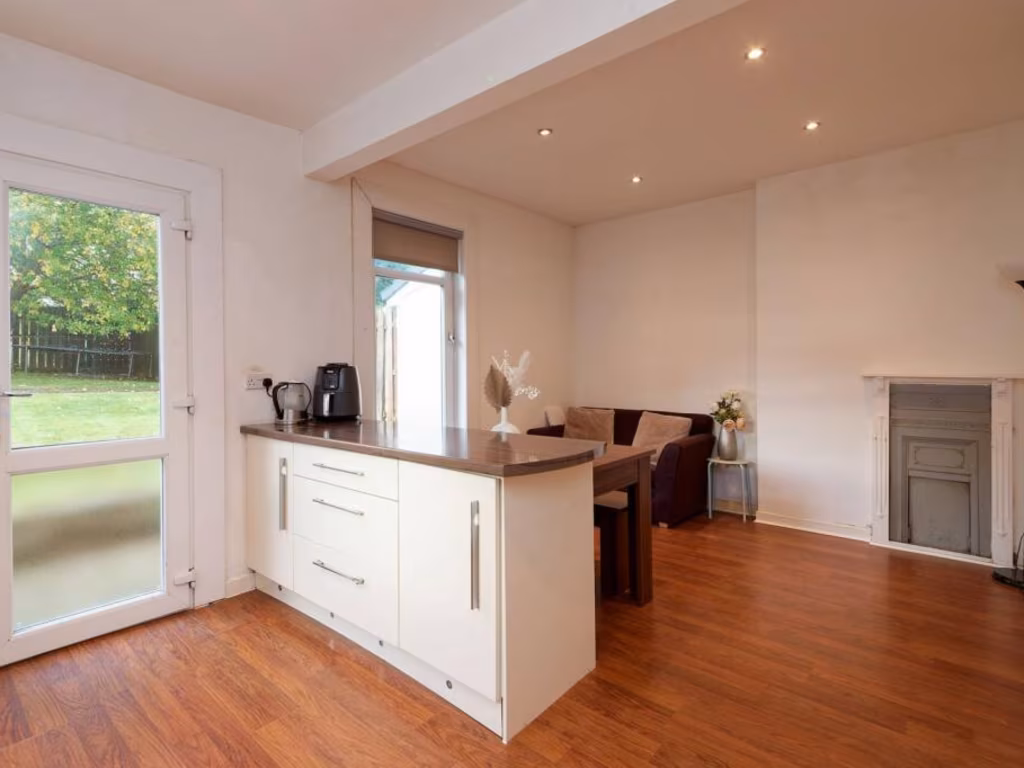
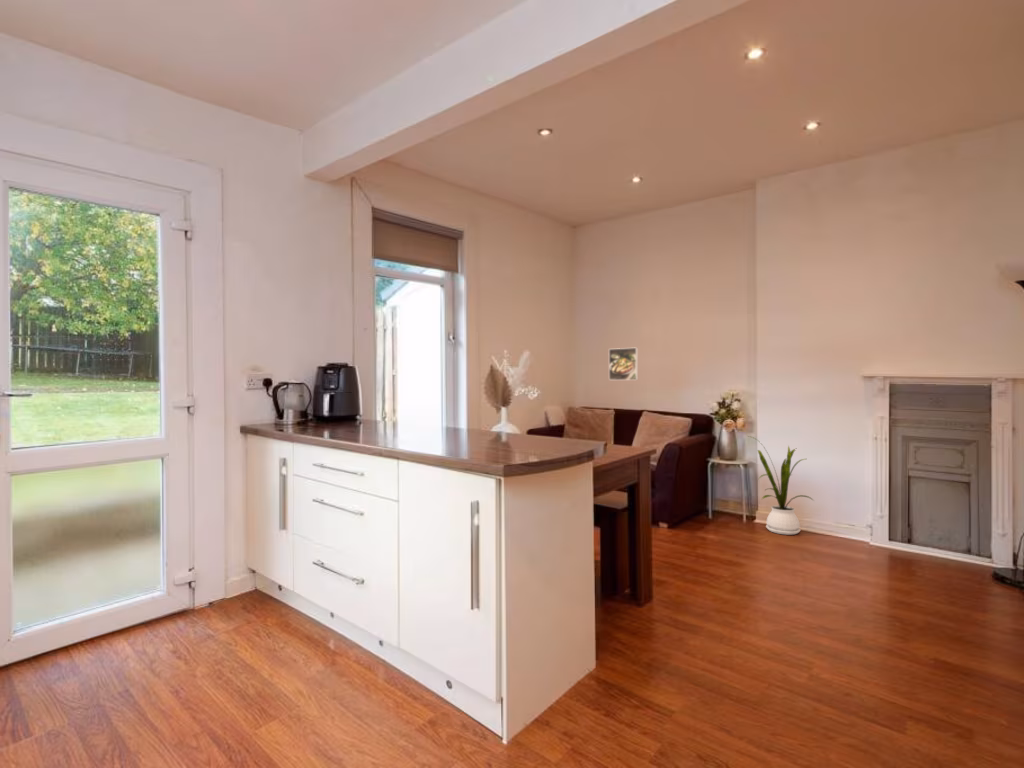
+ house plant (778, 482)
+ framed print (623, 364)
